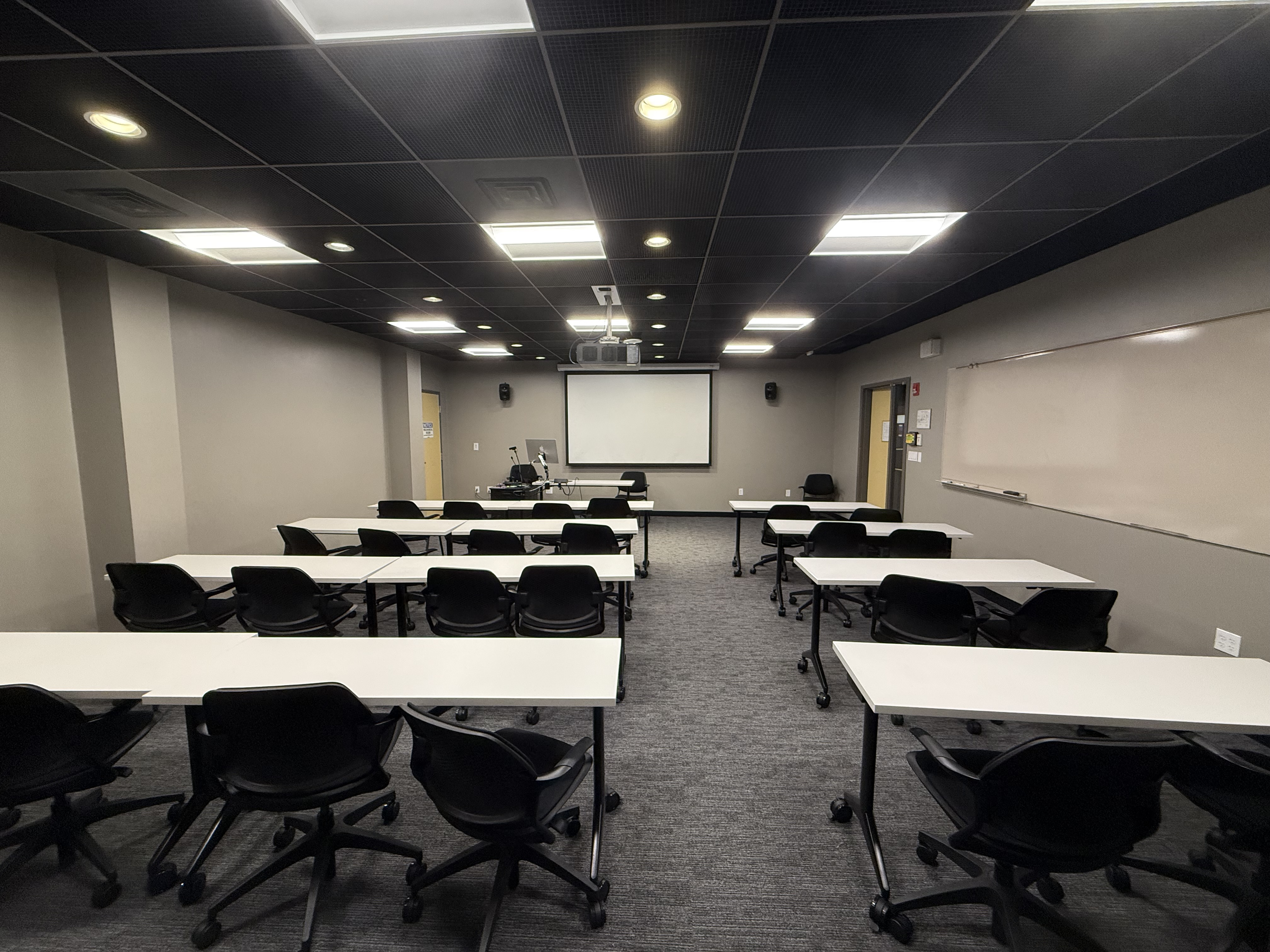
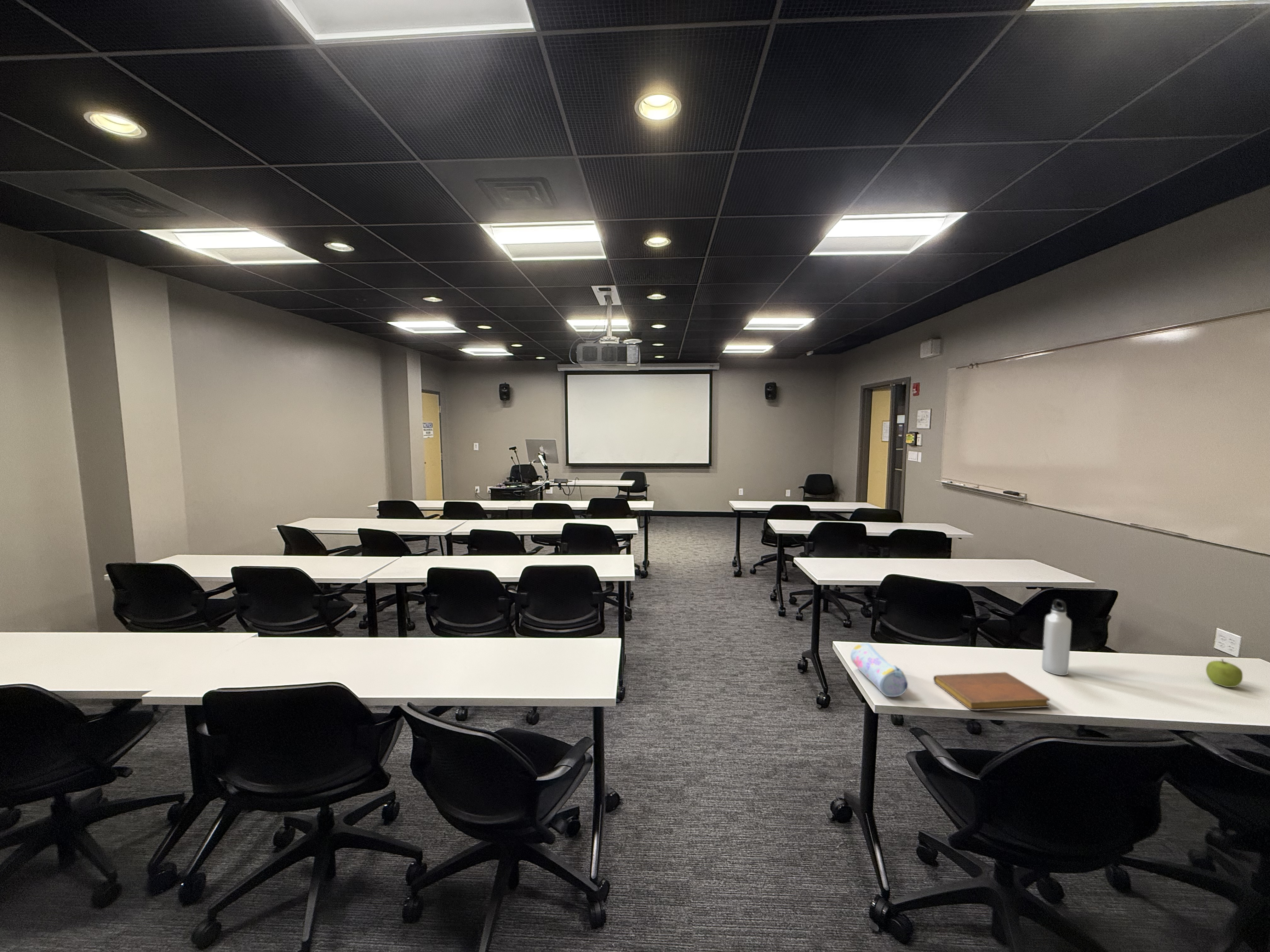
+ notebook (989, 690)
+ water bottle (1057, 636)
+ fruit (1224, 672)
+ pencil case (877, 668)
